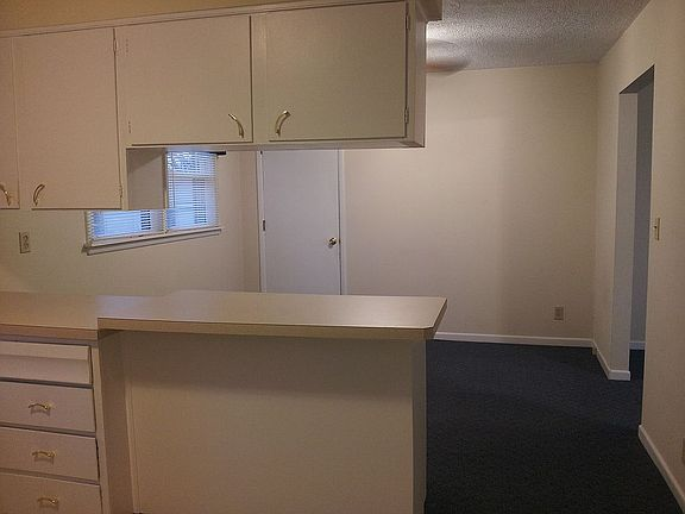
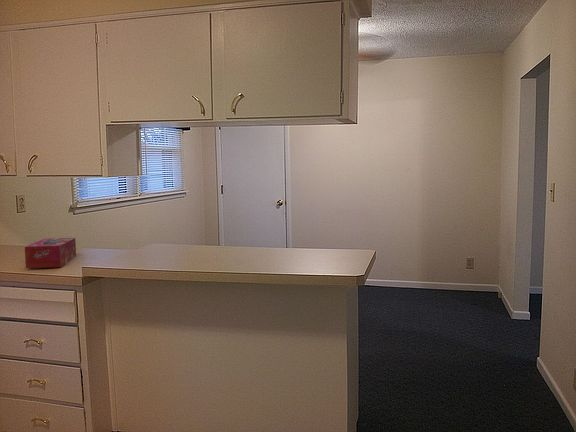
+ tissue box (51, 252)
